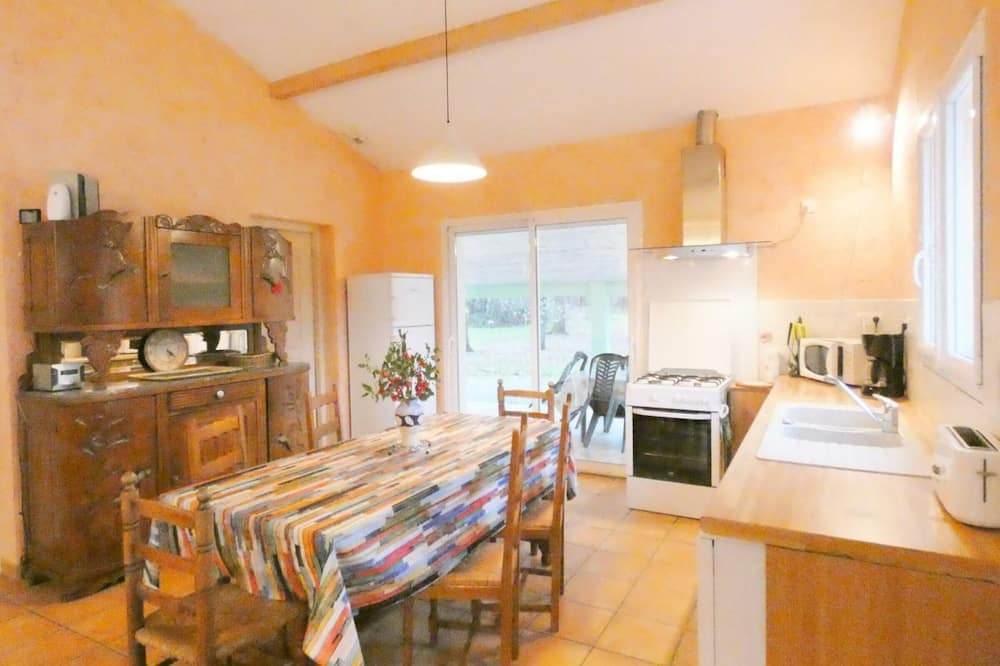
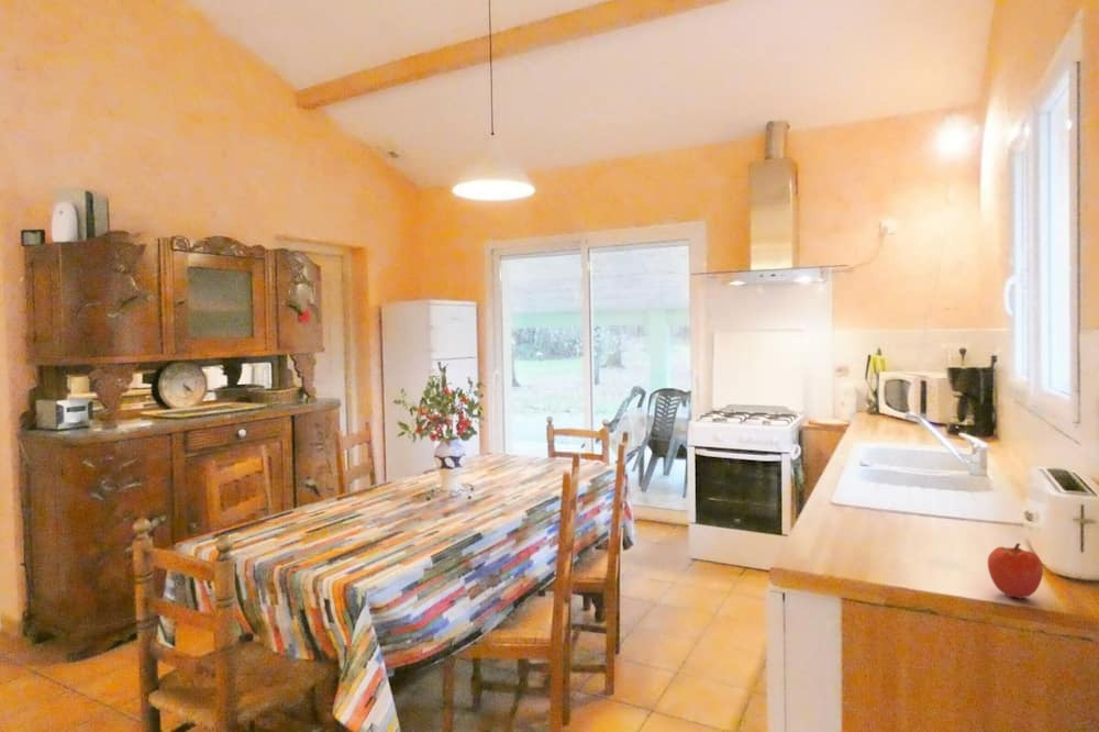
+ apple (1014, 568)
